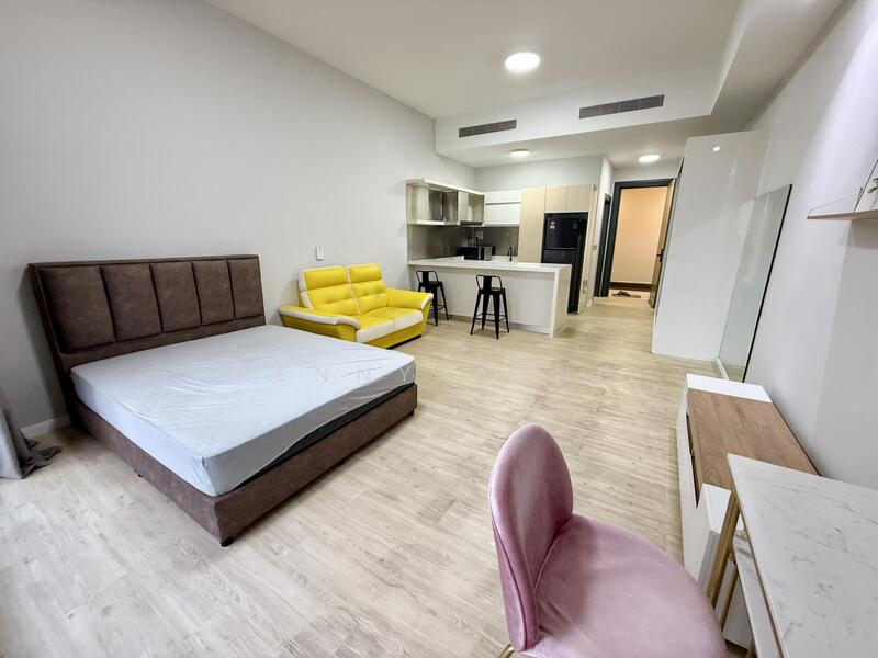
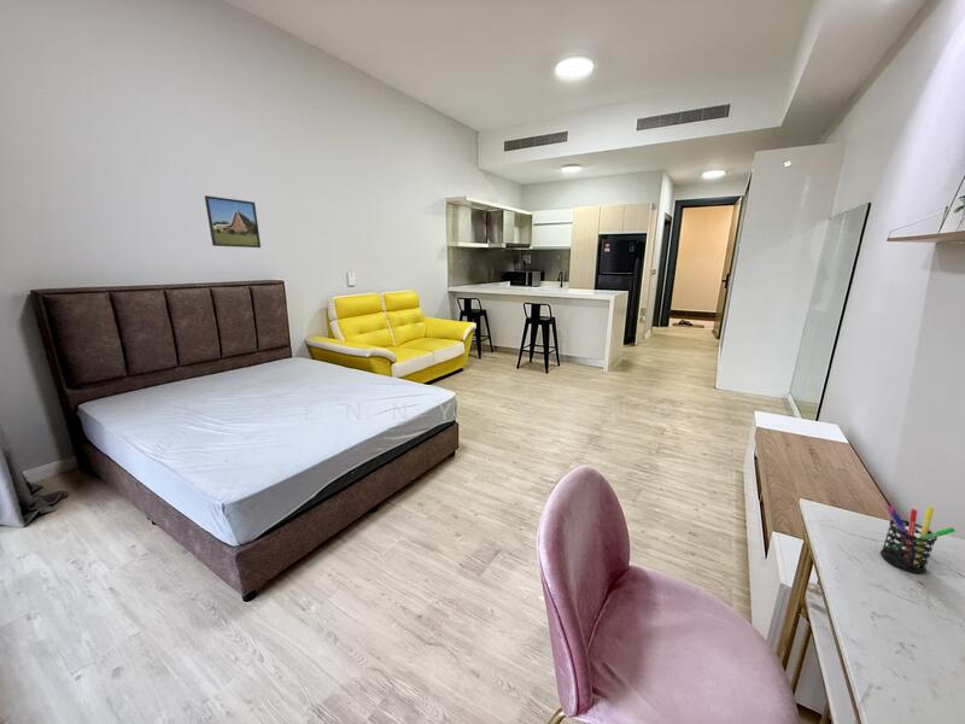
+ pen holder (916, 537)
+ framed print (234, 223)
